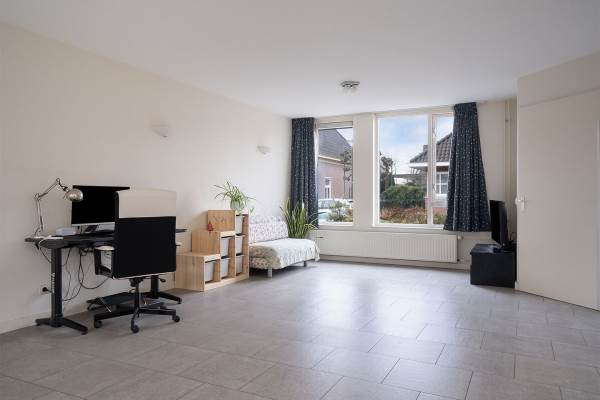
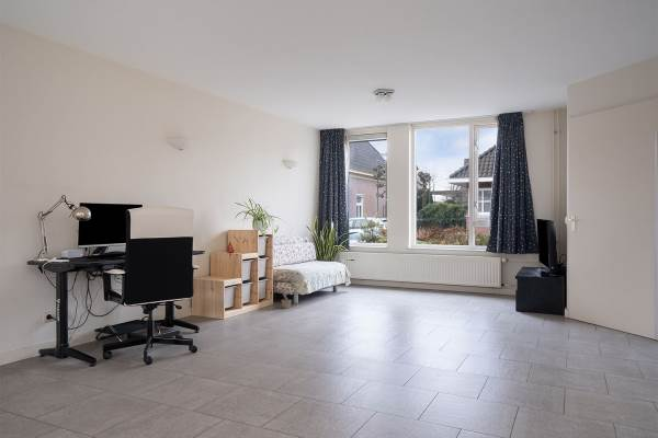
+ potted plant (284, 292)
